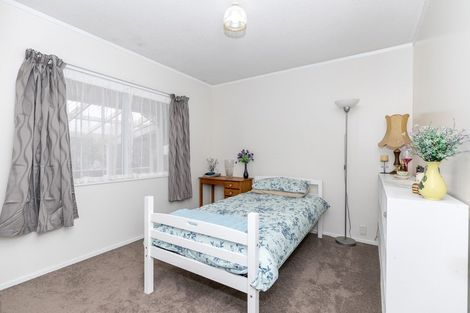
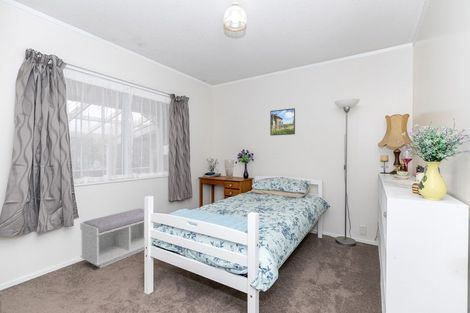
+ bench (121, 234)
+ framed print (282, 122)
